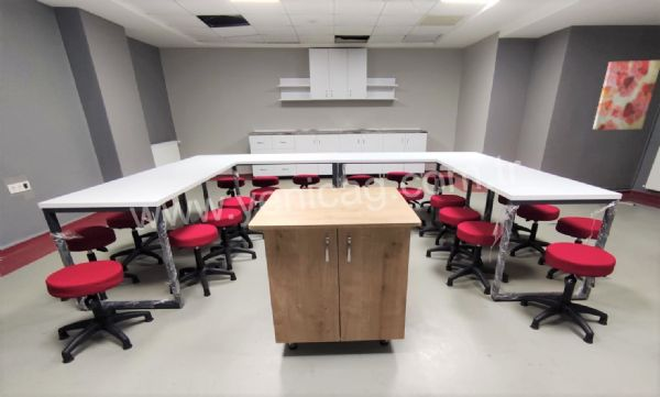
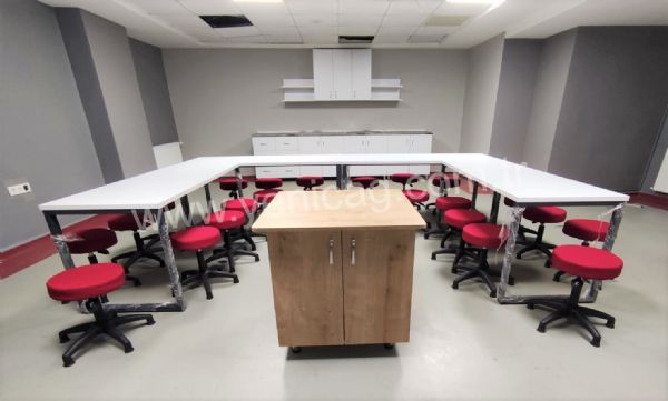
- wall art (626, 96)
